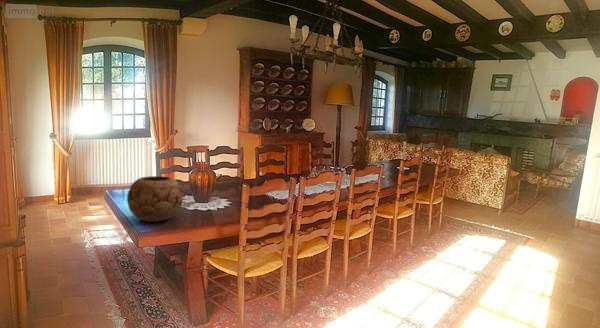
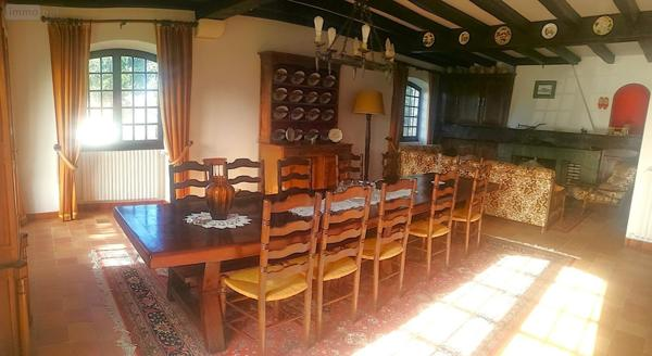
- decorative bowl (155, 198)
